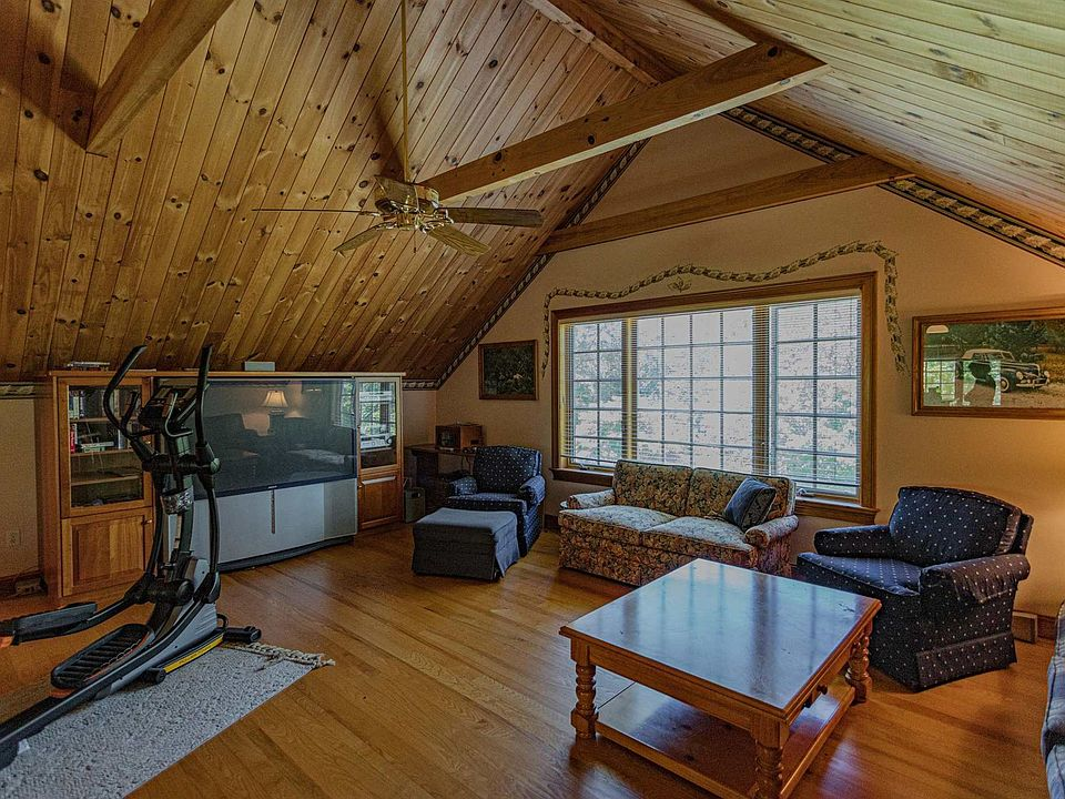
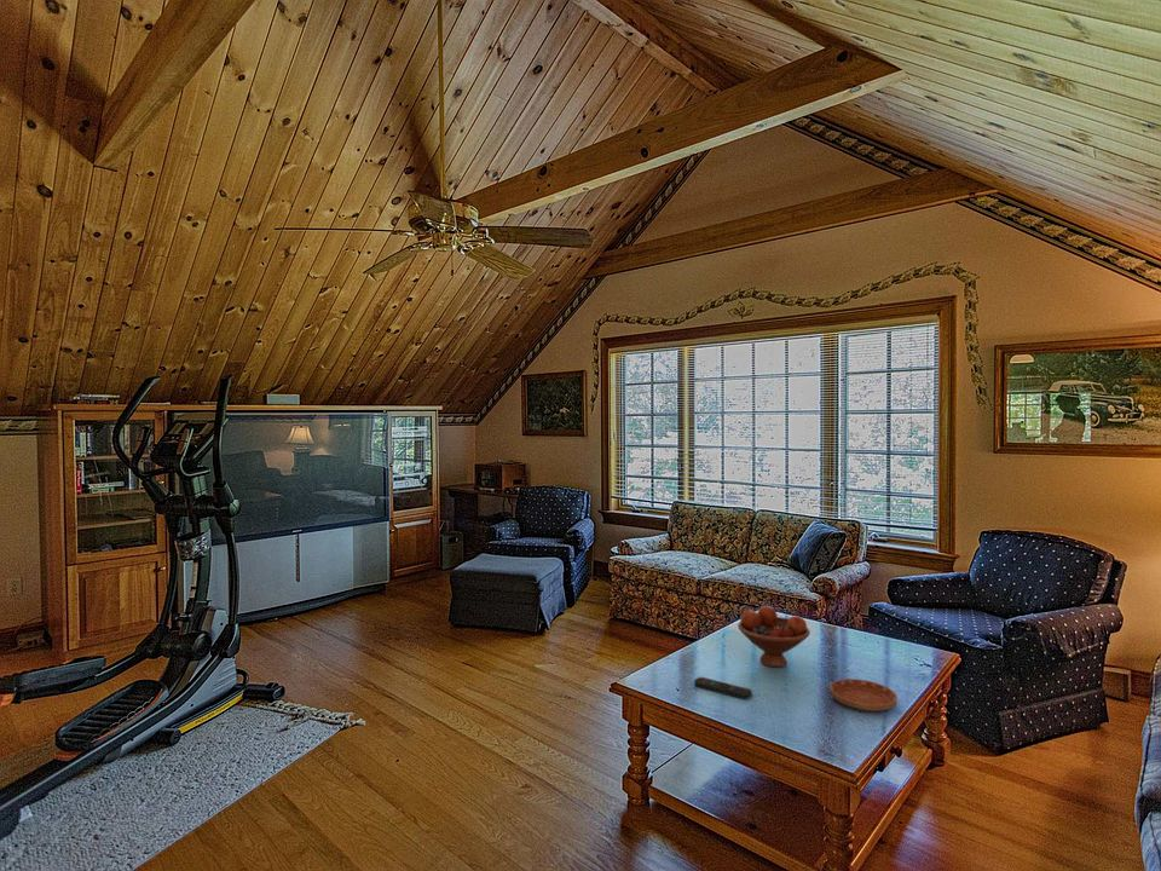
+ remote control (722, 687)
+ saucer (862, 696)
+ fruit bowl (773, 638)
